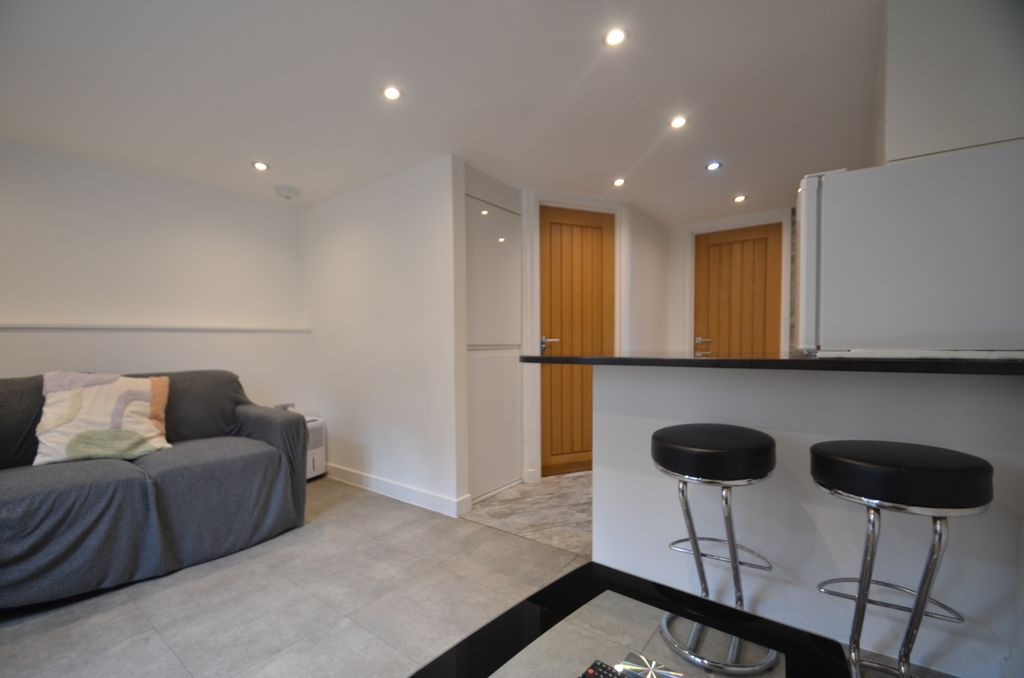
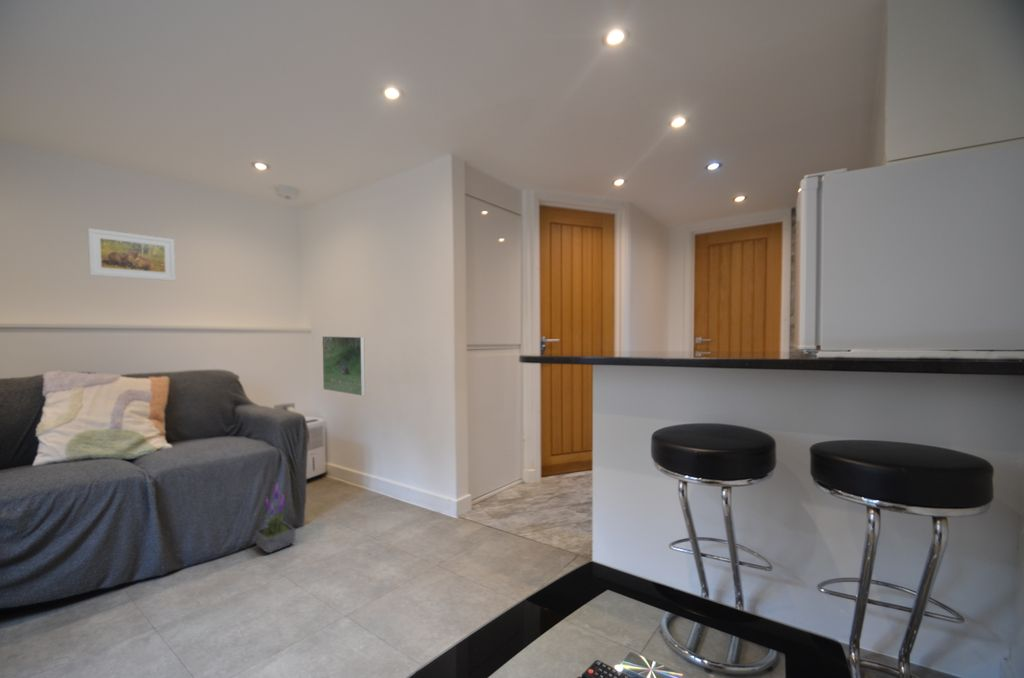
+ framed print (134, 256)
+ potted plant (275, 515)
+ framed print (342, 364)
